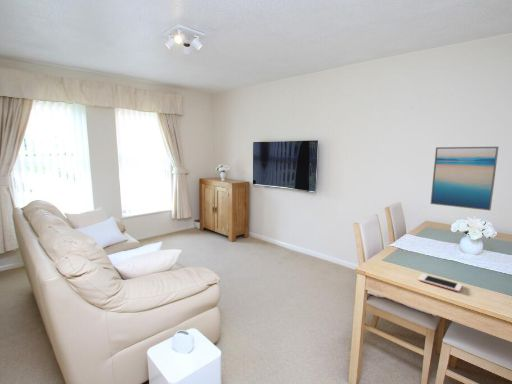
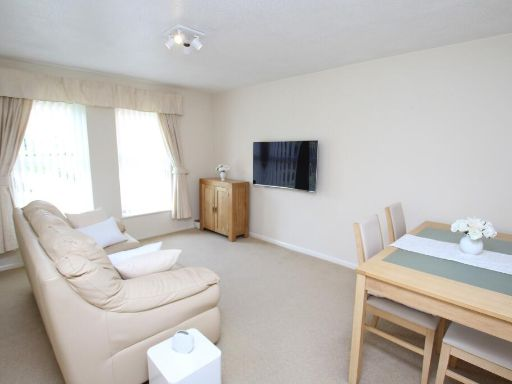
- cell phone (439, 282)
- wall art (462, 177)
